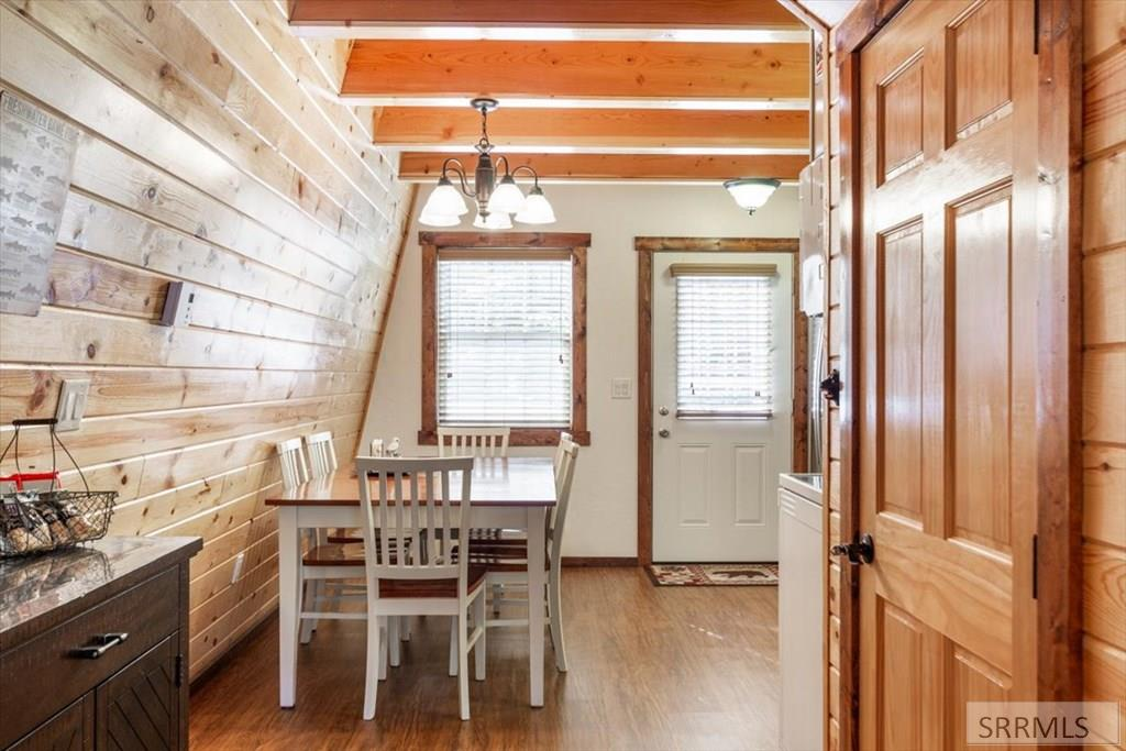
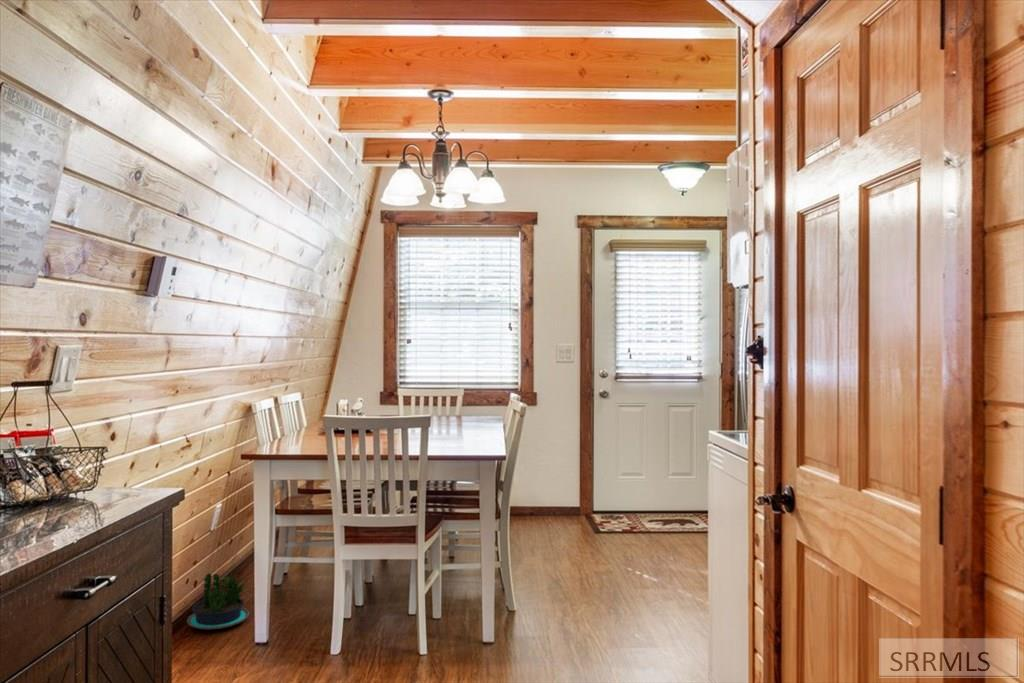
+ potted plant (222, 597)
